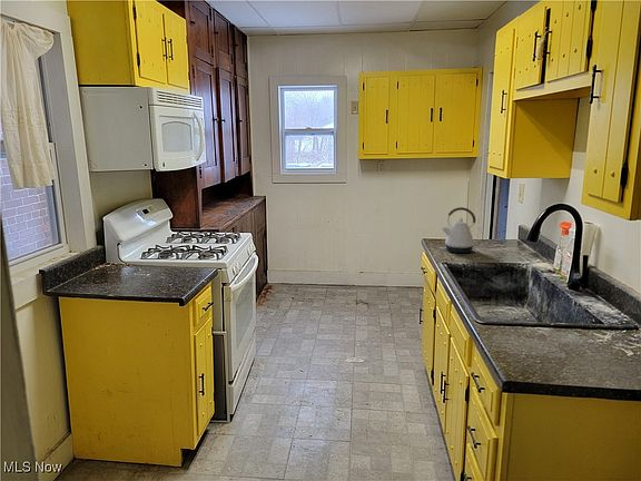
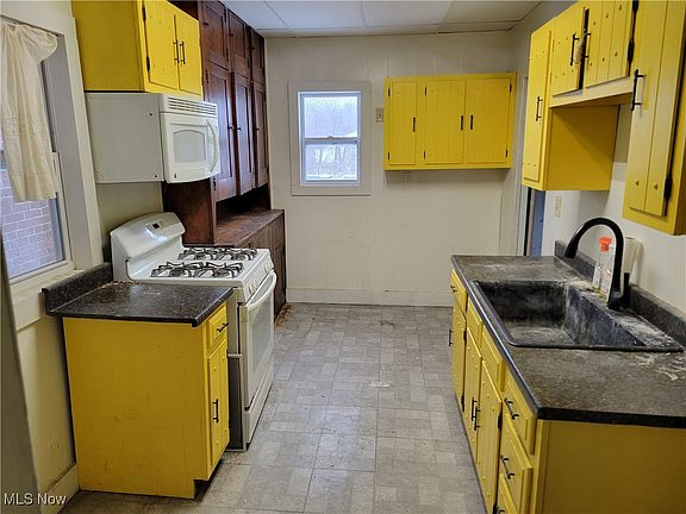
- kettle (458, 228)
